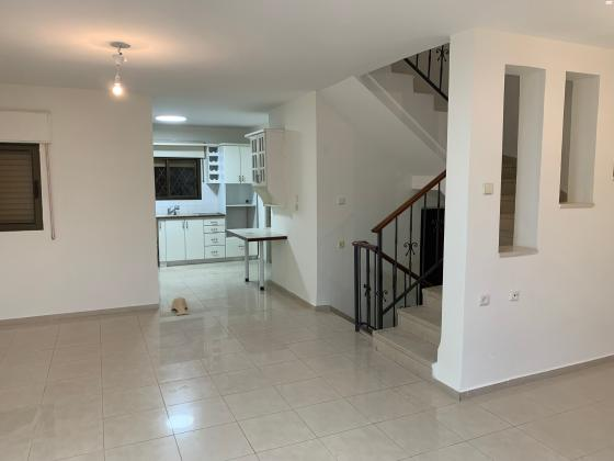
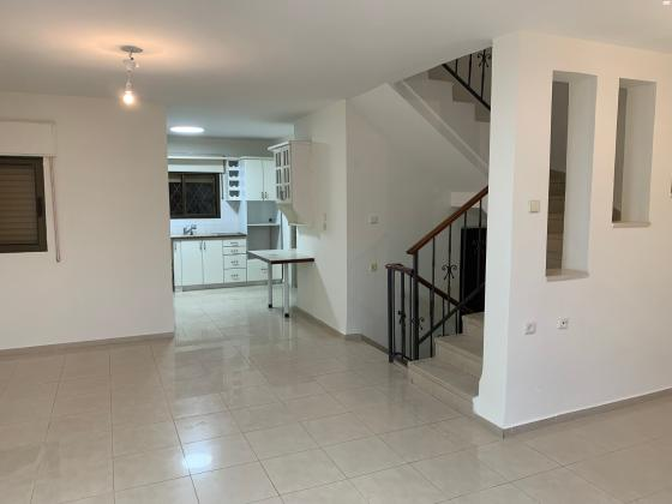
- bag (180, 304)
